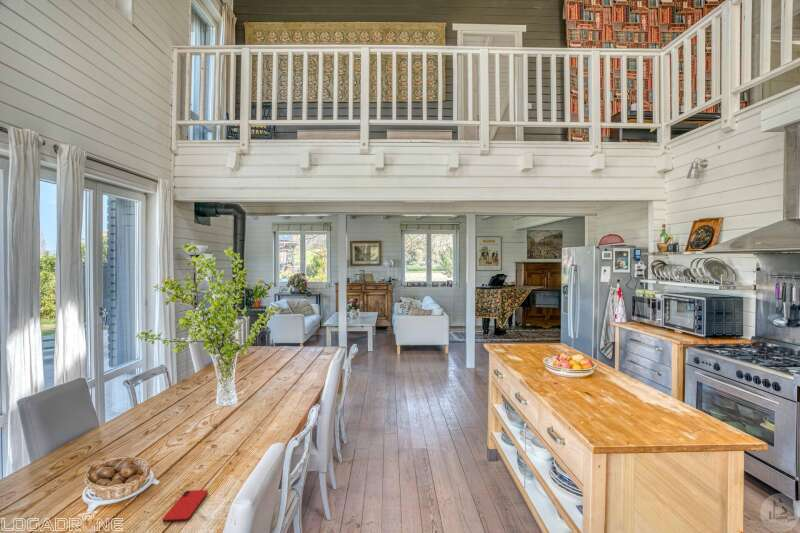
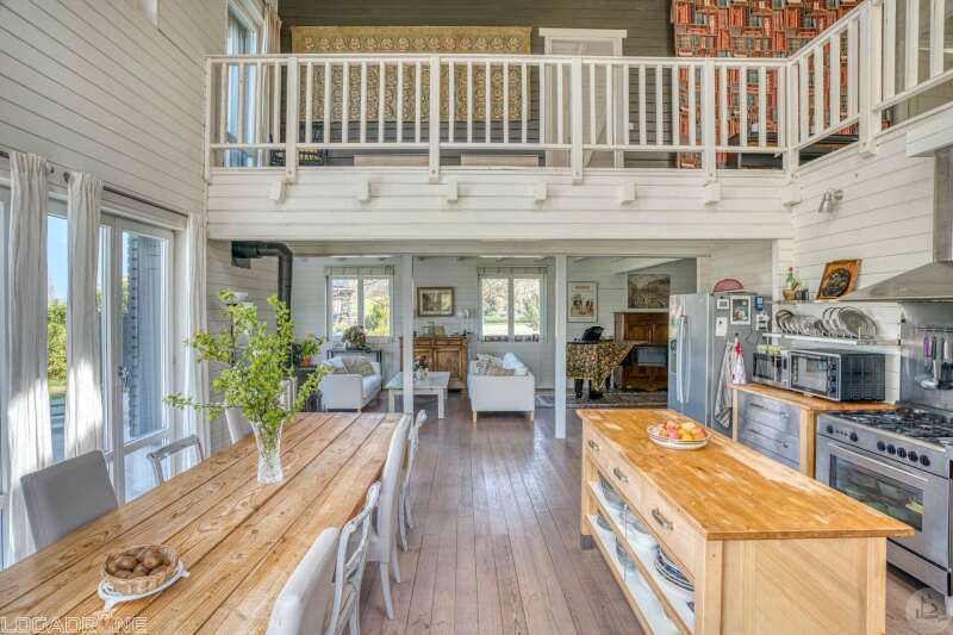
- smartphone (186, 504)
